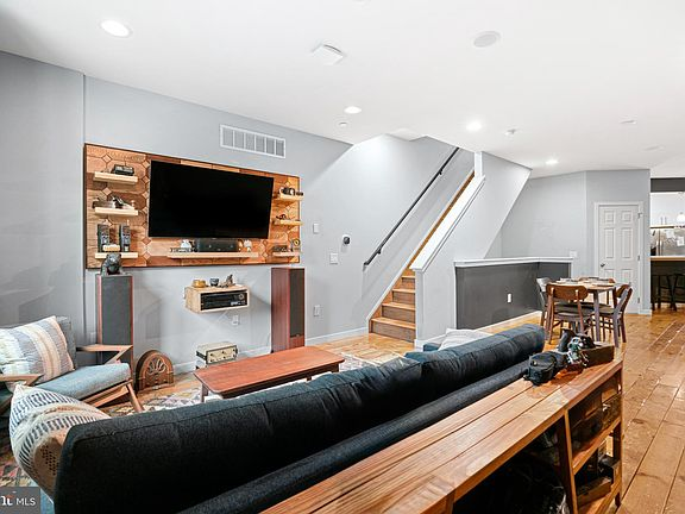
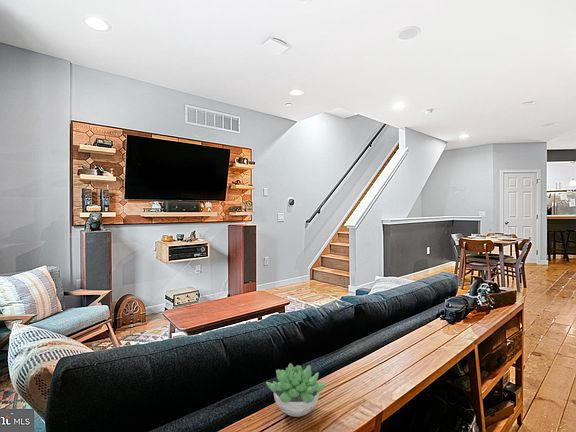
+ succulent plant (296, 390)
